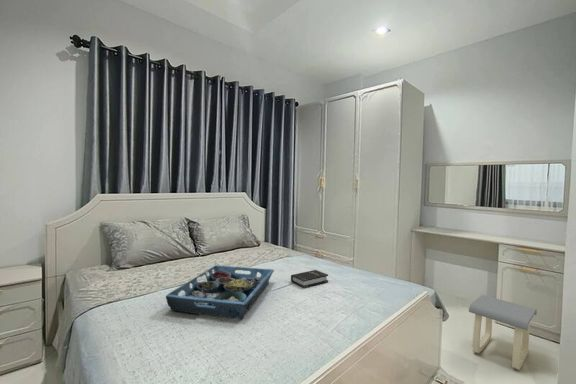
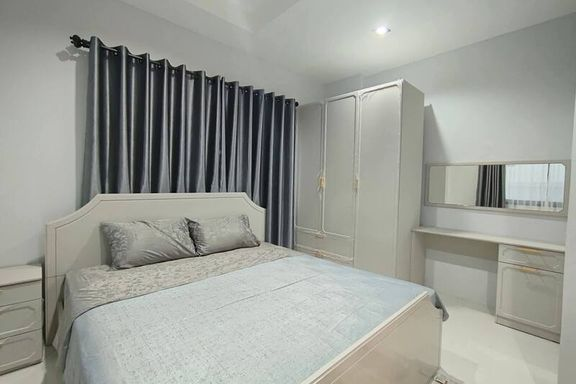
- hardback book (309, 277)
- stool (505, 323)
- serving tray (227, 286)
